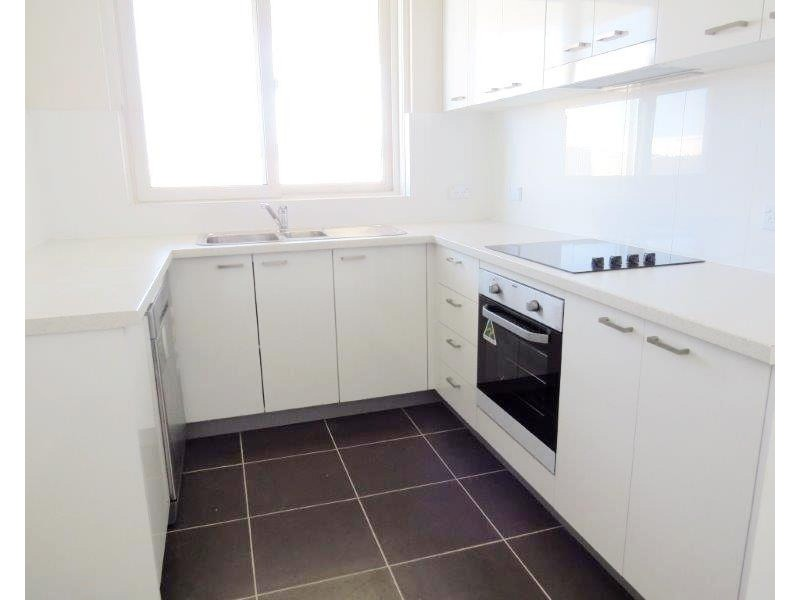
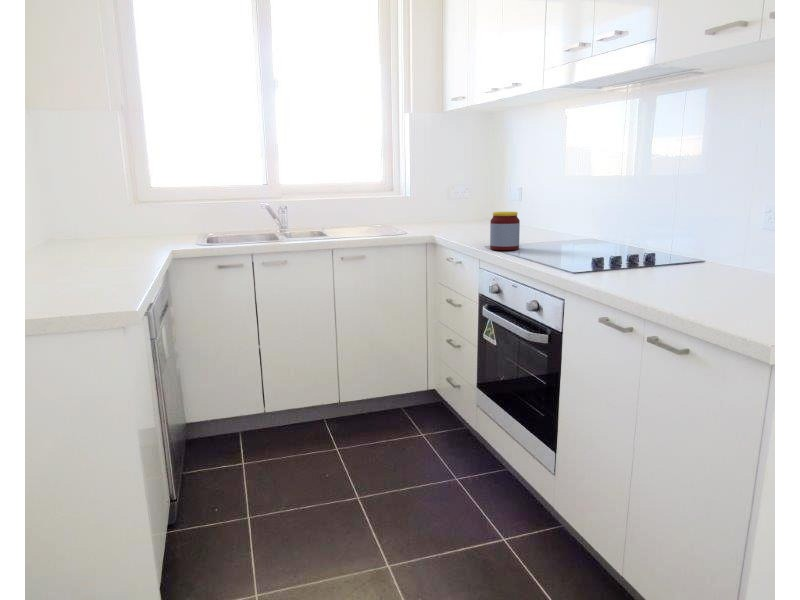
+ jar (504, 230)
